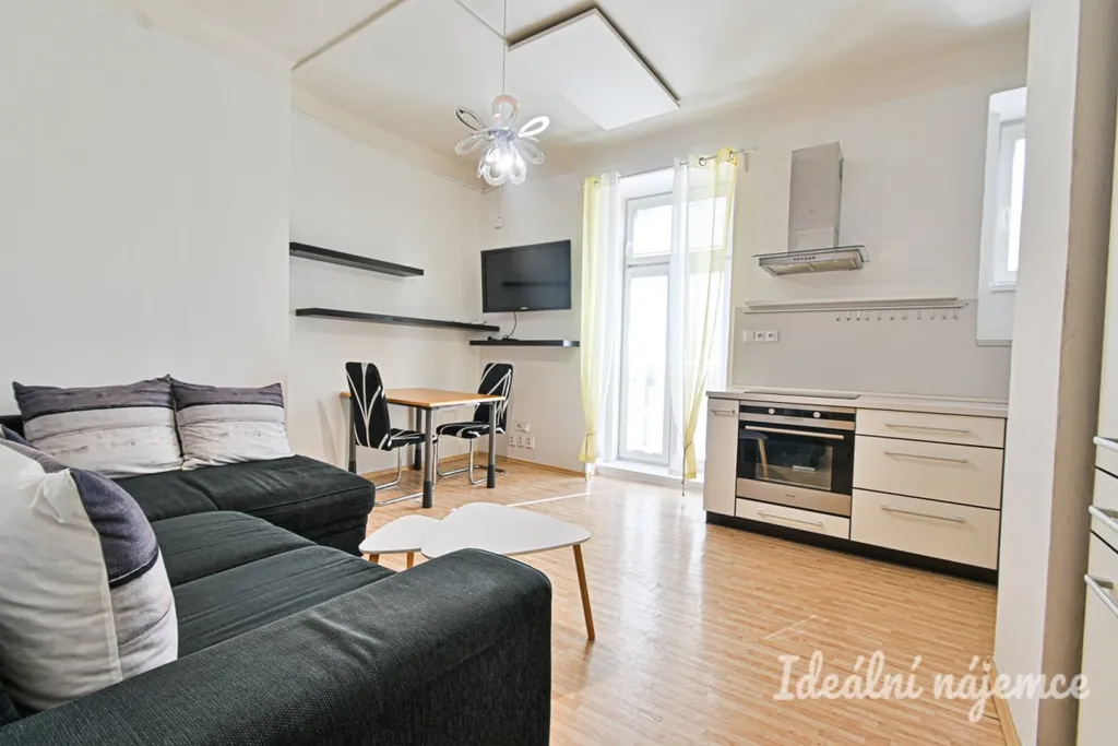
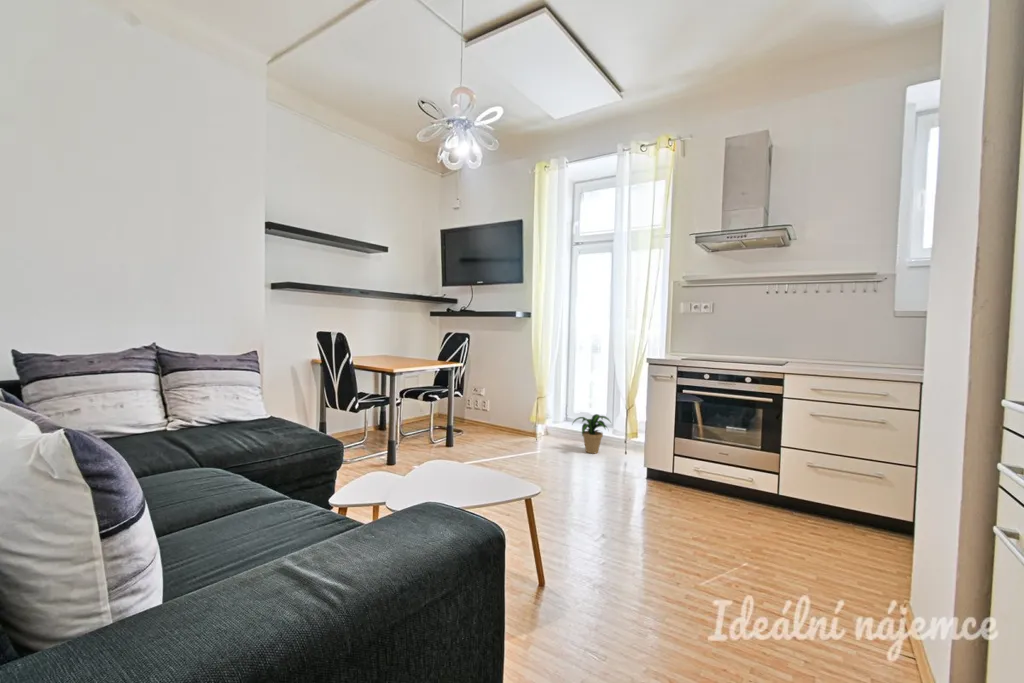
+ potted plant (592, 433)
